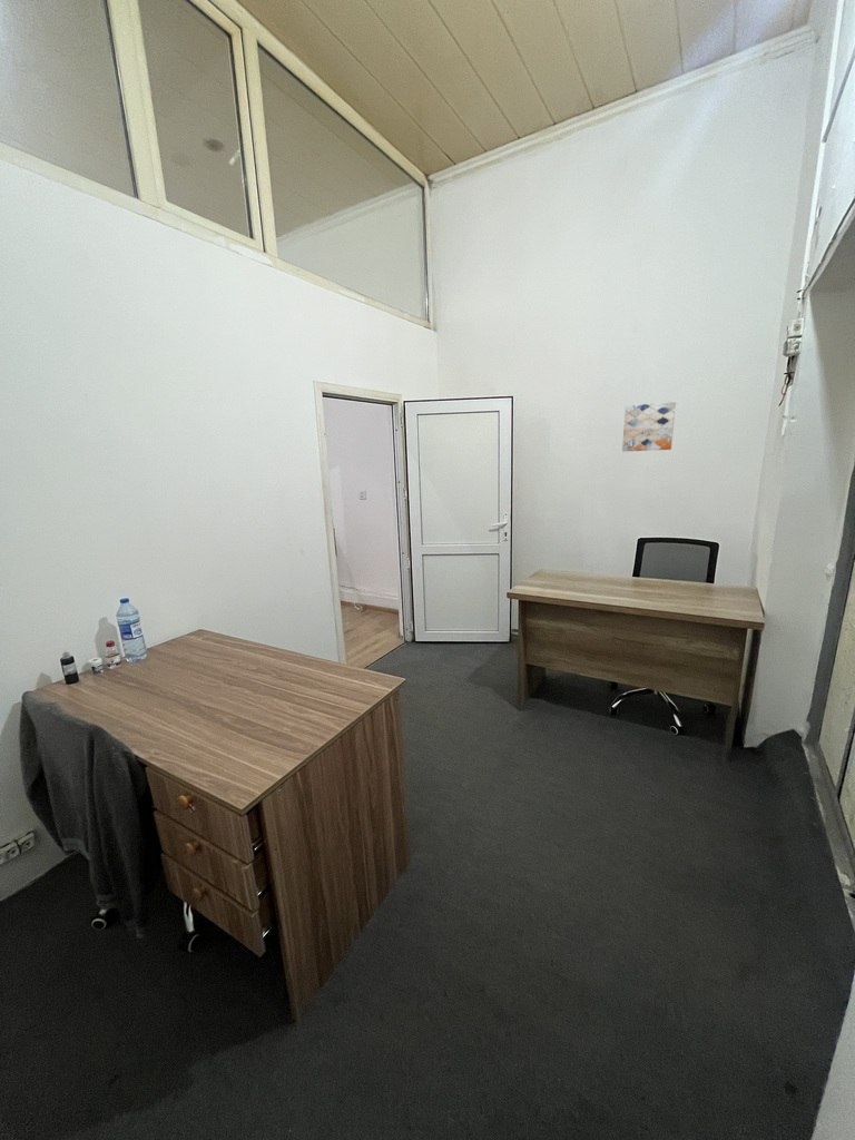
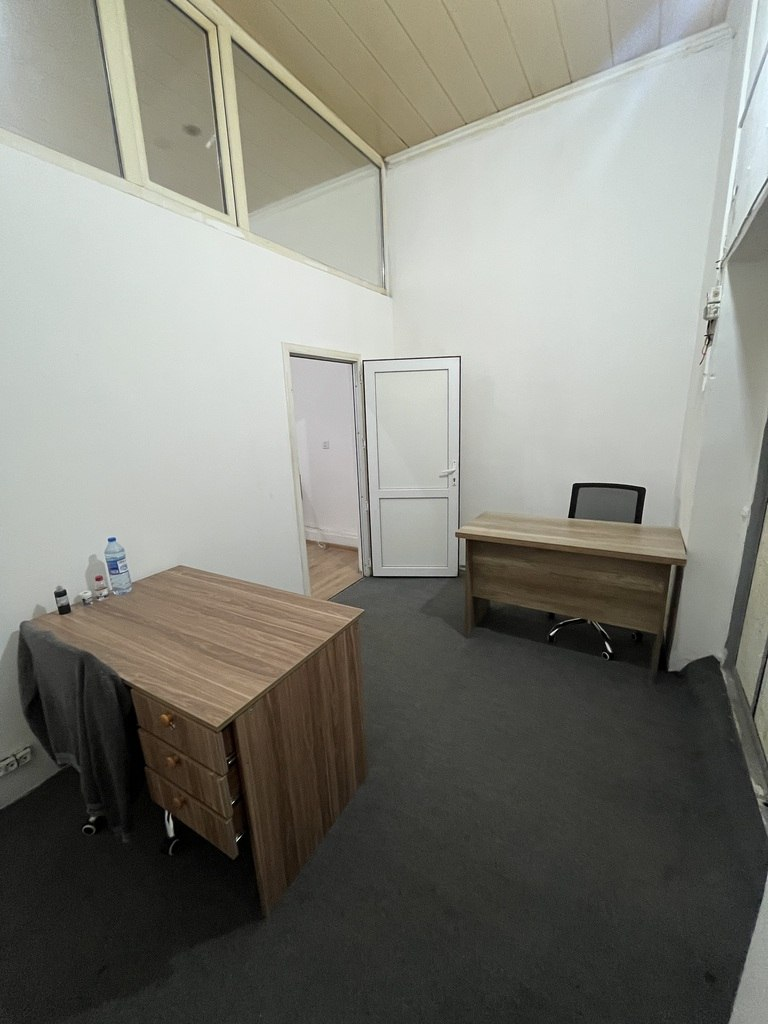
- wall art (648, 428)
